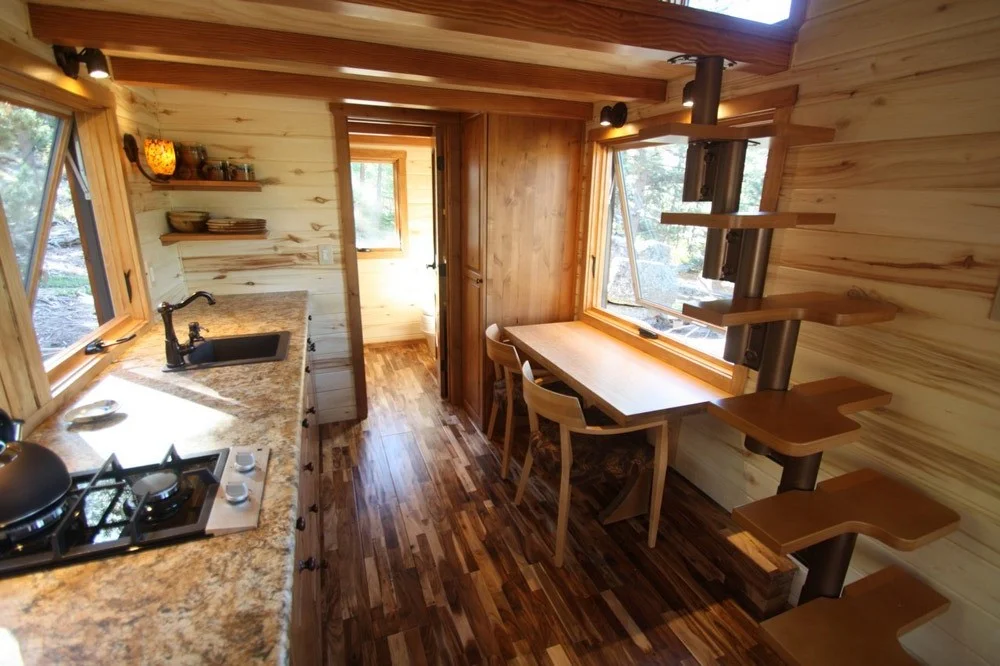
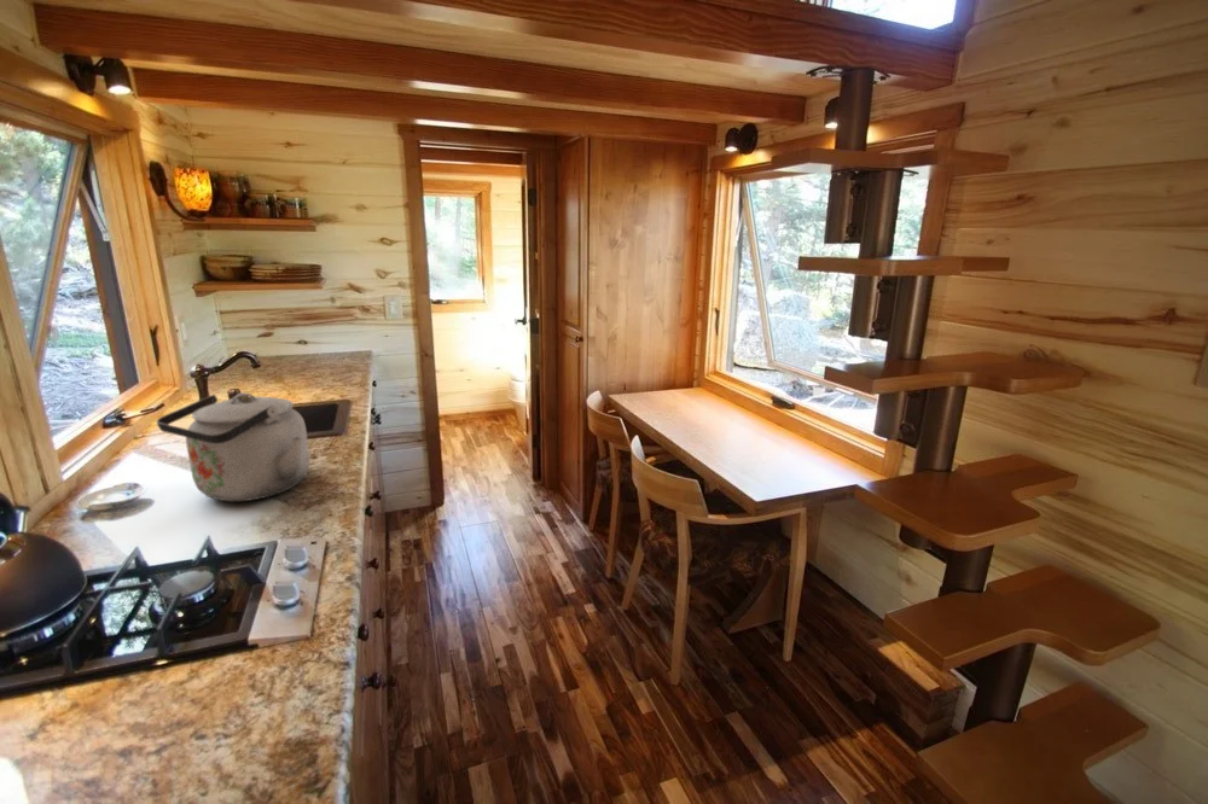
+ kettle (254, 444)
